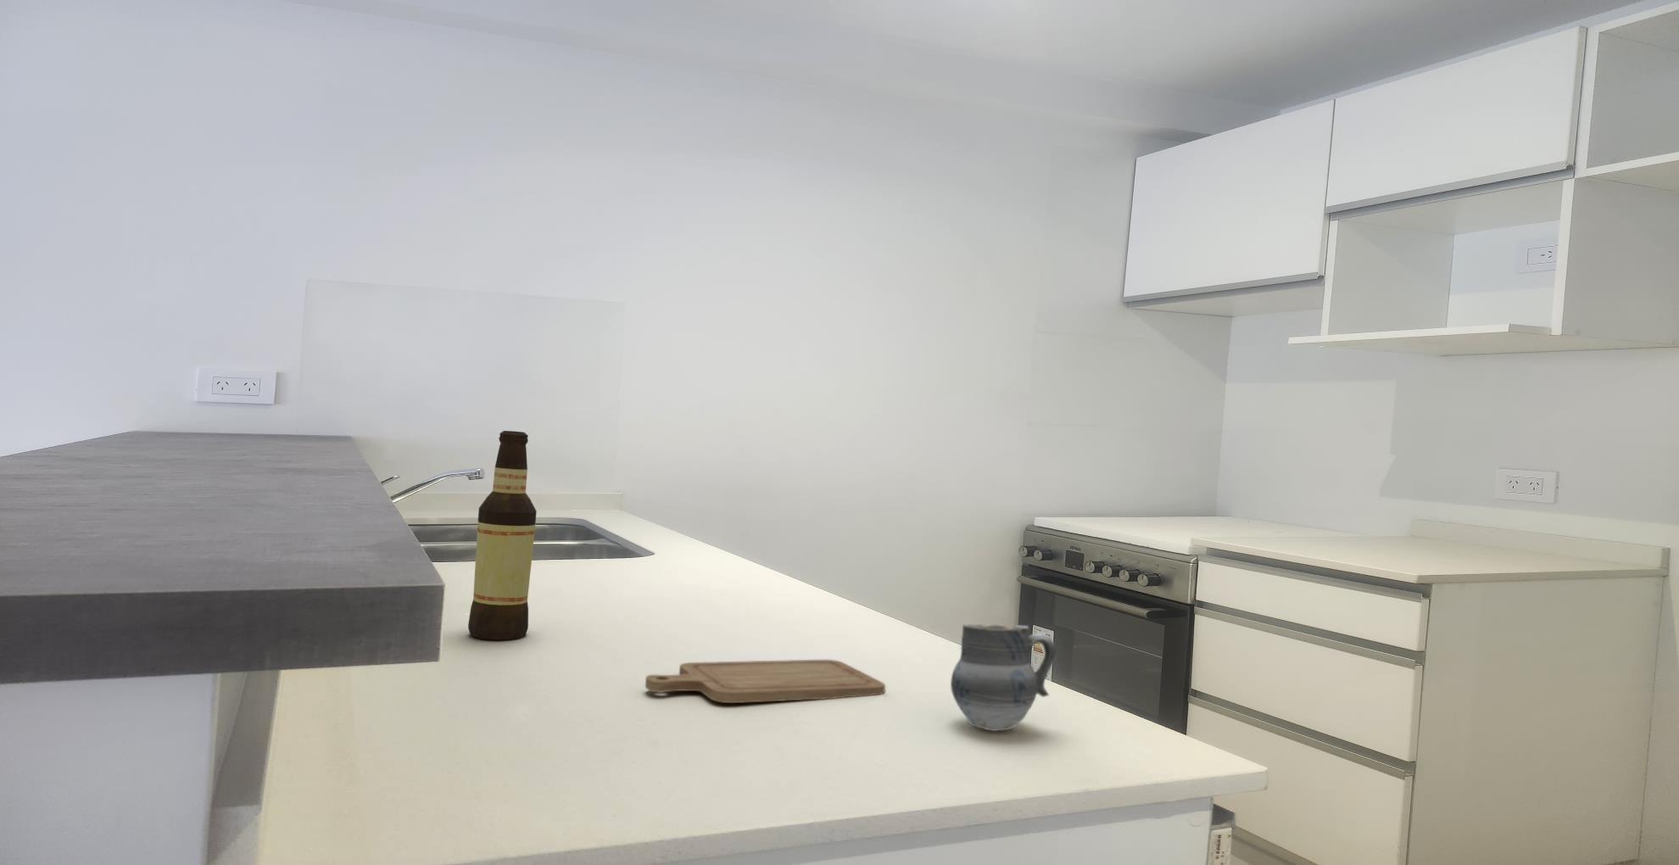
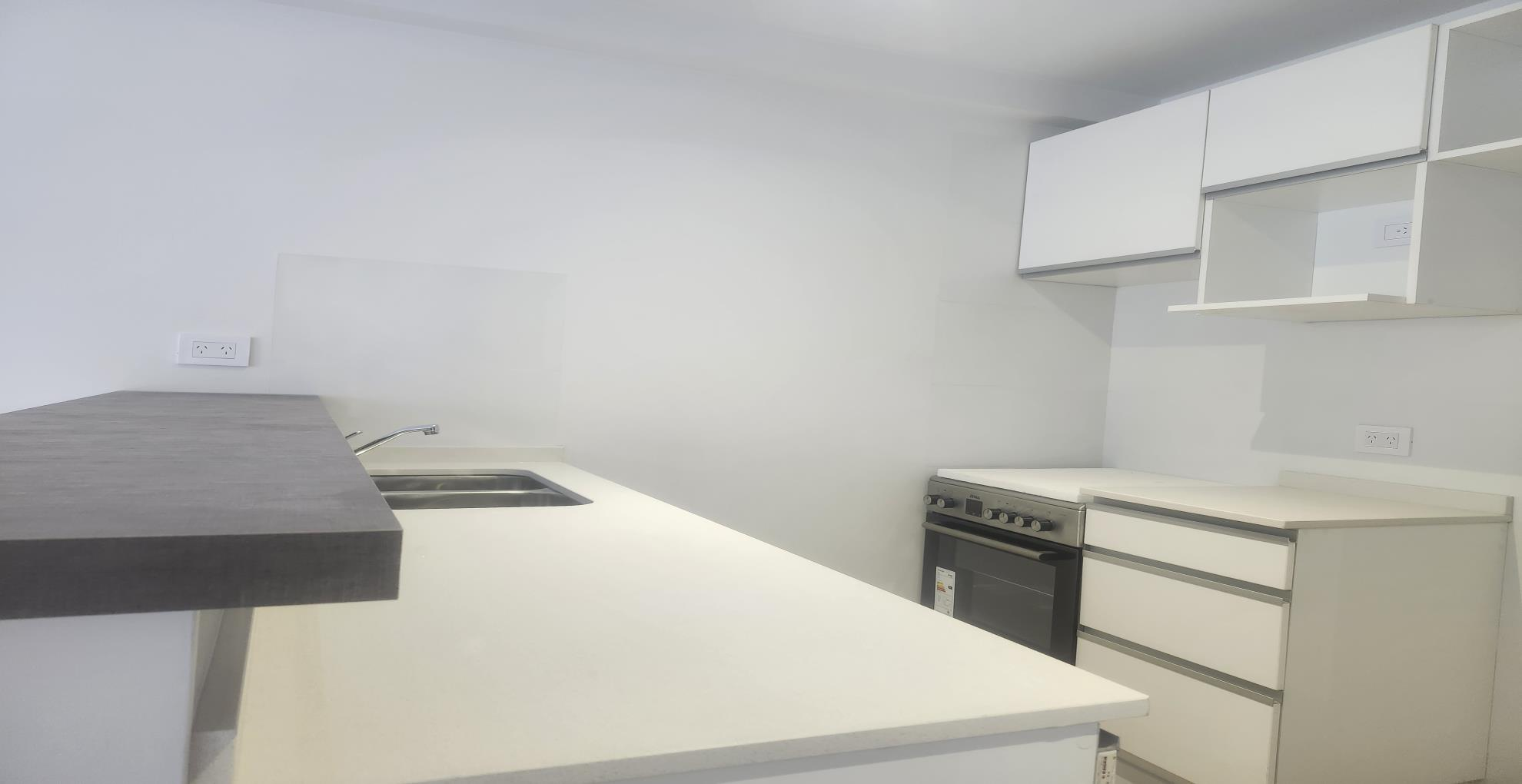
- bottle (505, 533)
- chopping board (760, 680)
- cup (1003, 674)
